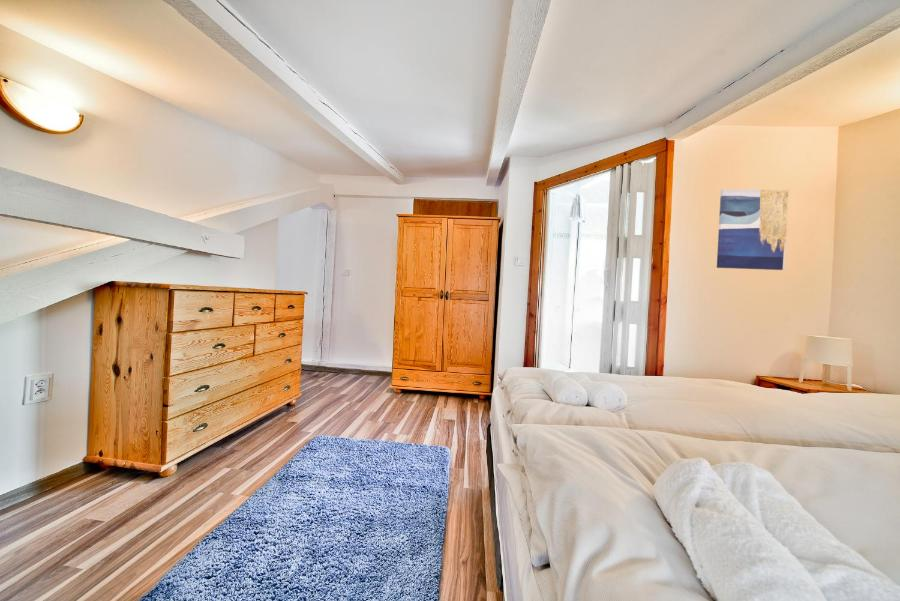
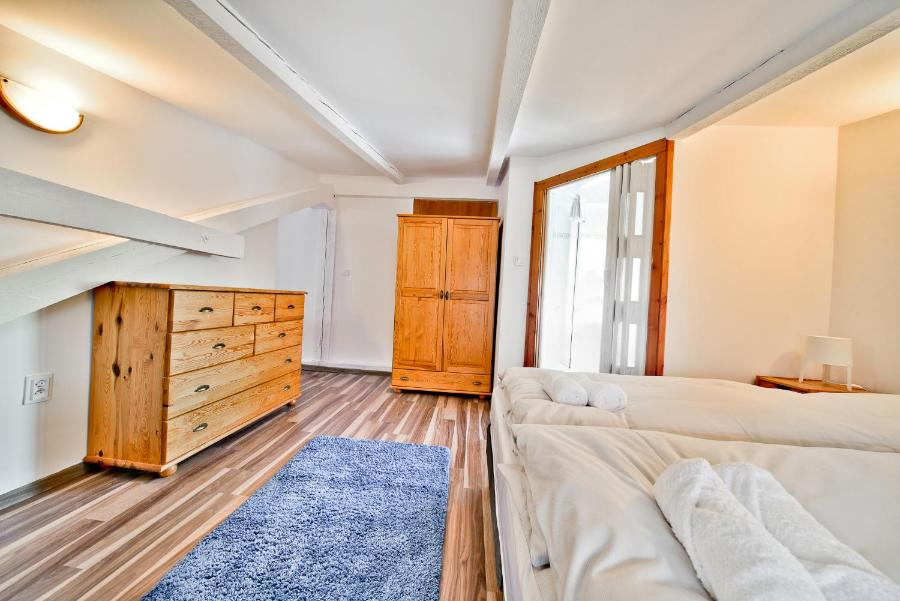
- wall art (752, 229)
